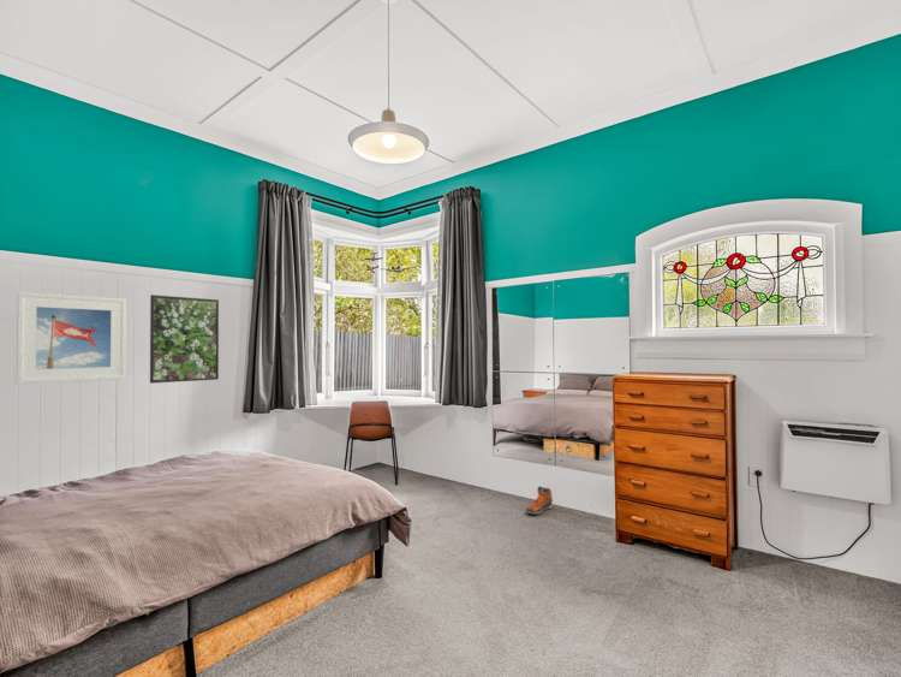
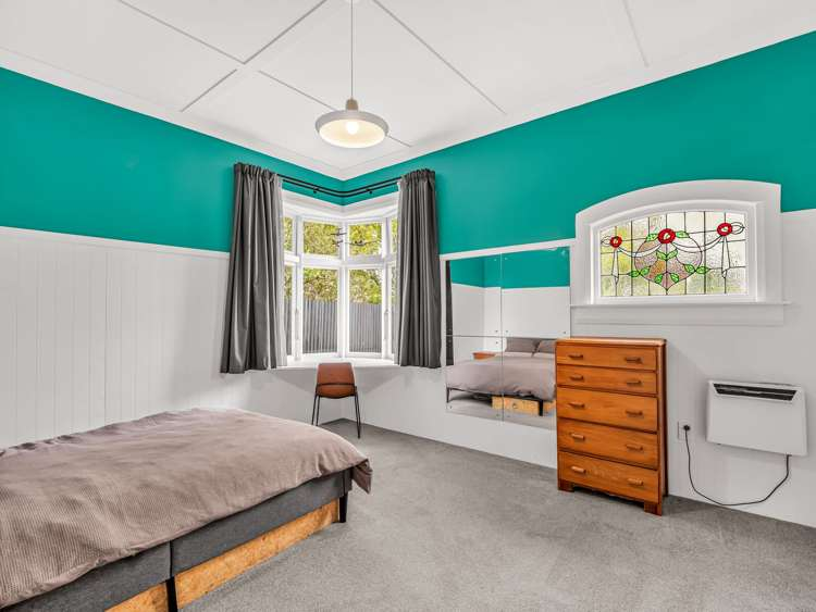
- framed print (185, 339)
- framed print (74, 338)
- sneaker (538, 498)
